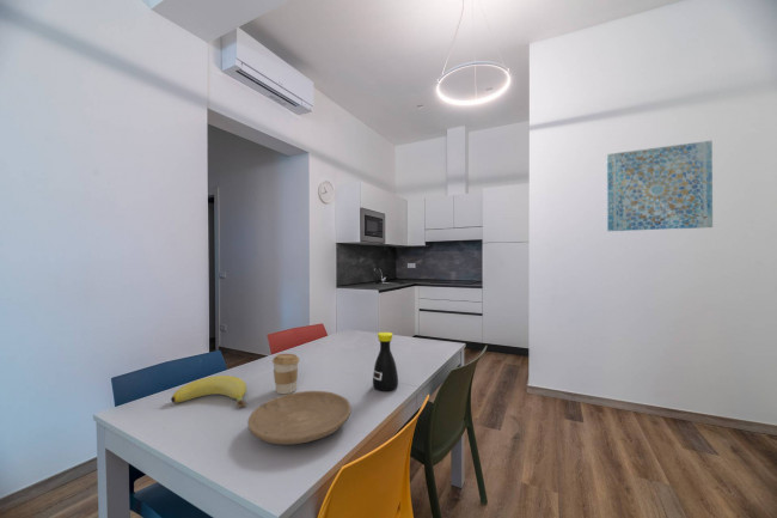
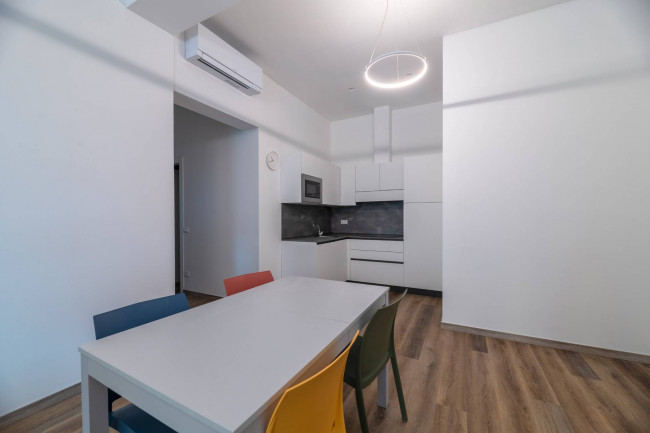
- bottle (385, 360)
- coffee cup (286, 372)
- banana (209, 392)
- wall art (655, 188)
- plate (301, 419)
